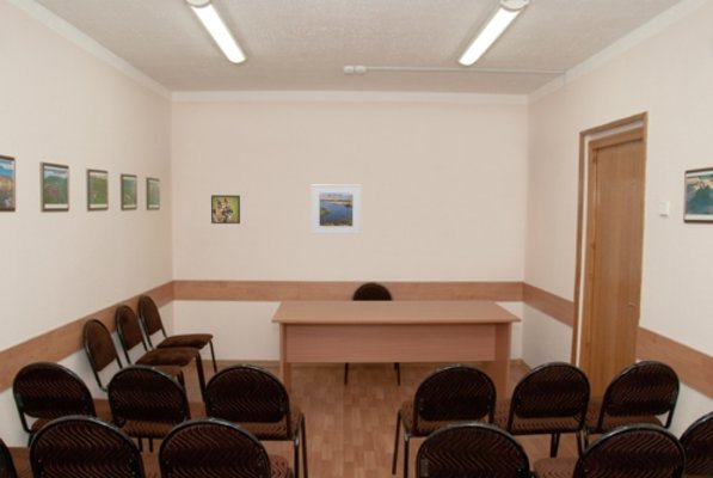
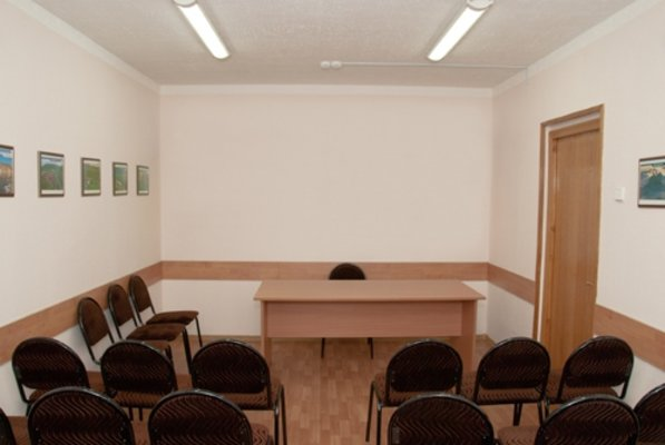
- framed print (225, 209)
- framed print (336, 209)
